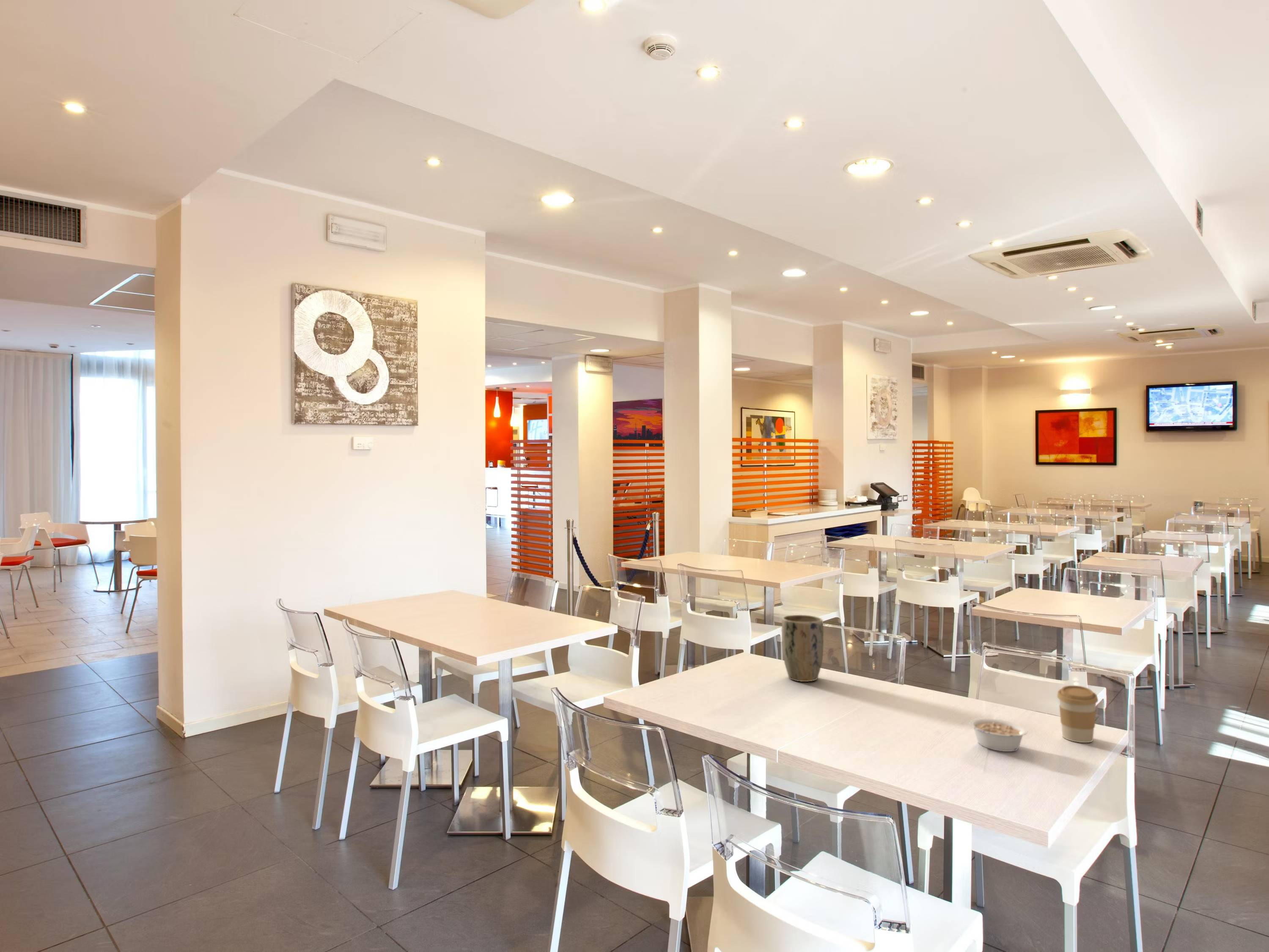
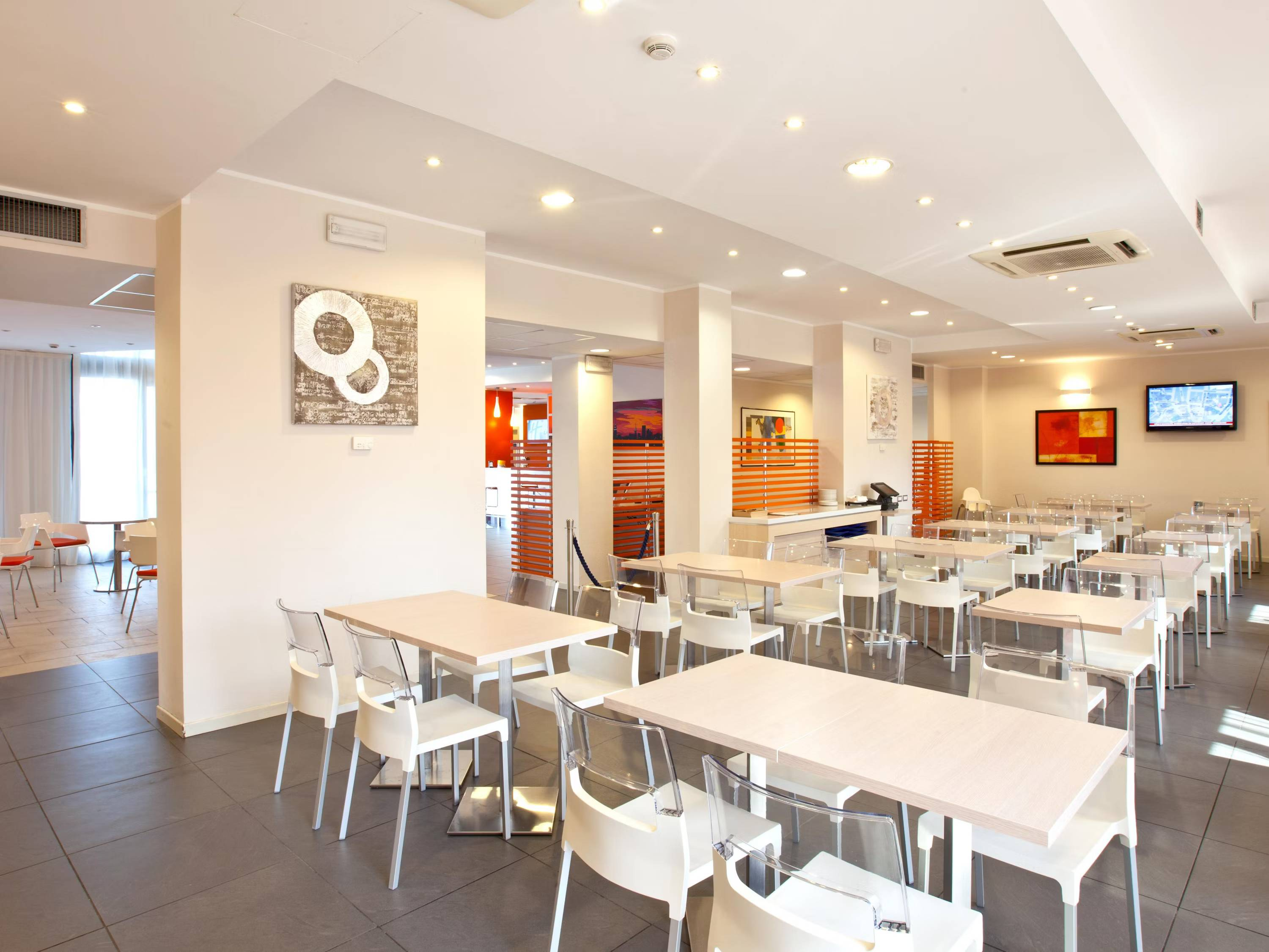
- legume (1000, 735)
- coffee cup (1077, 713)
- plant pot (802, 648)
